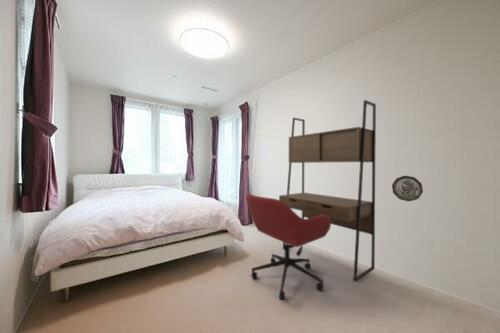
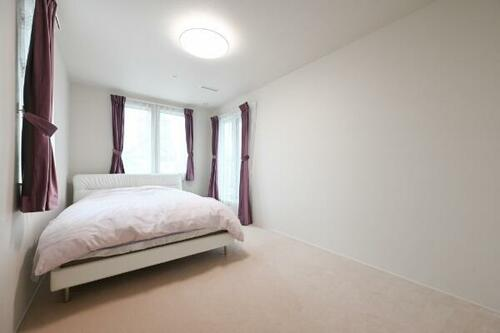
- desk (318, 194)
- office chair (285, 236)
- decorative plate (407, 188)
